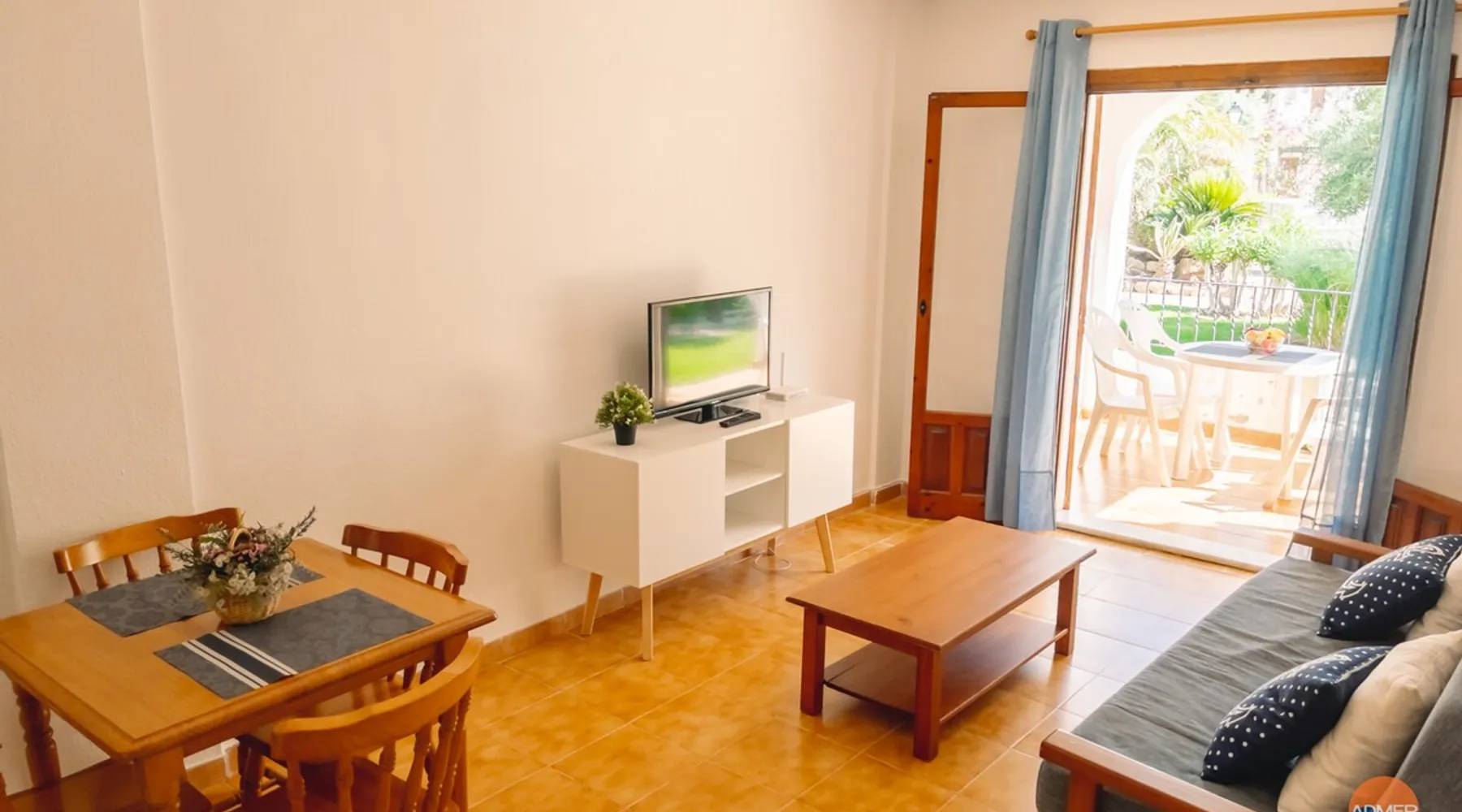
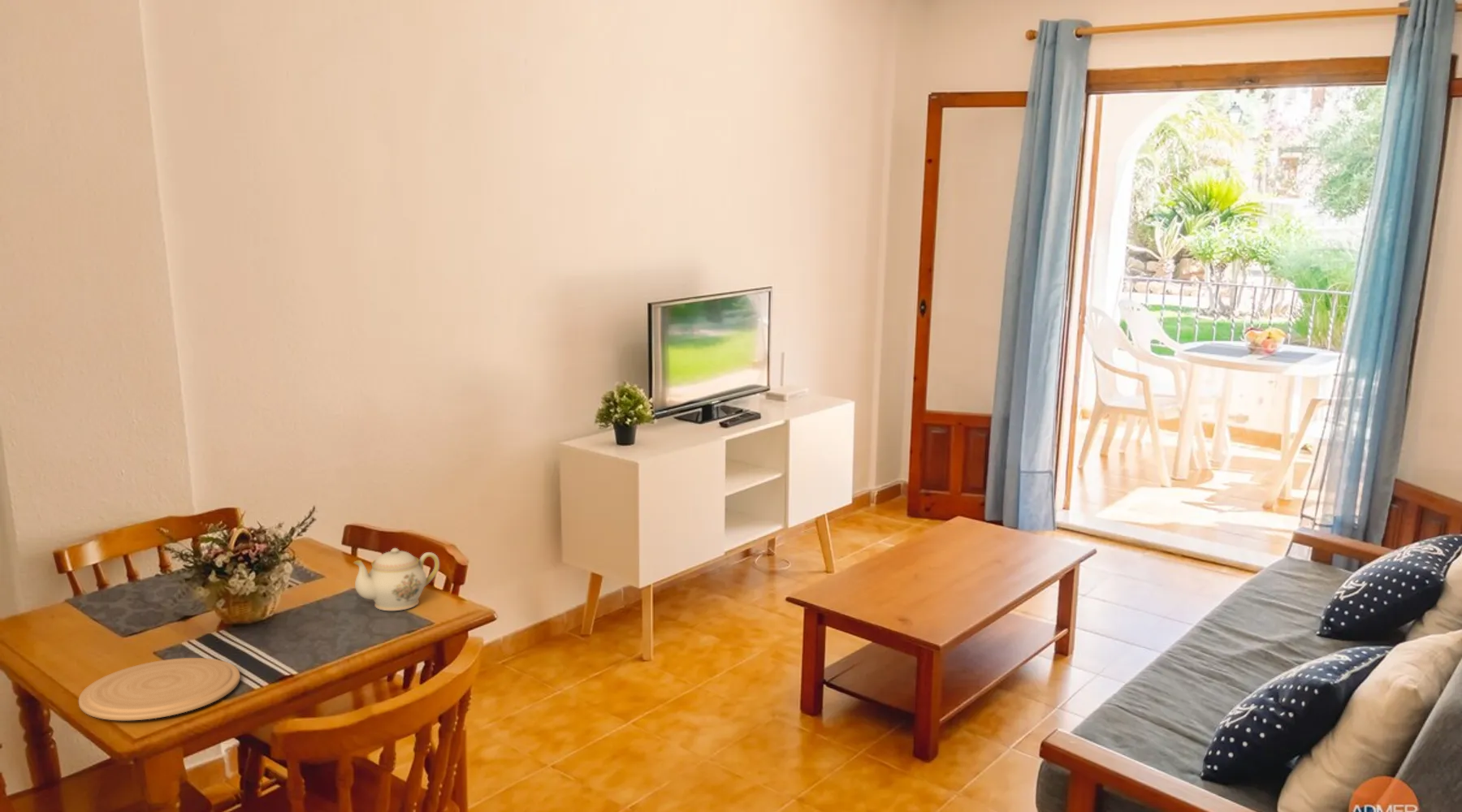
+ plate (162, 685)
+ teapot (398, 576)
